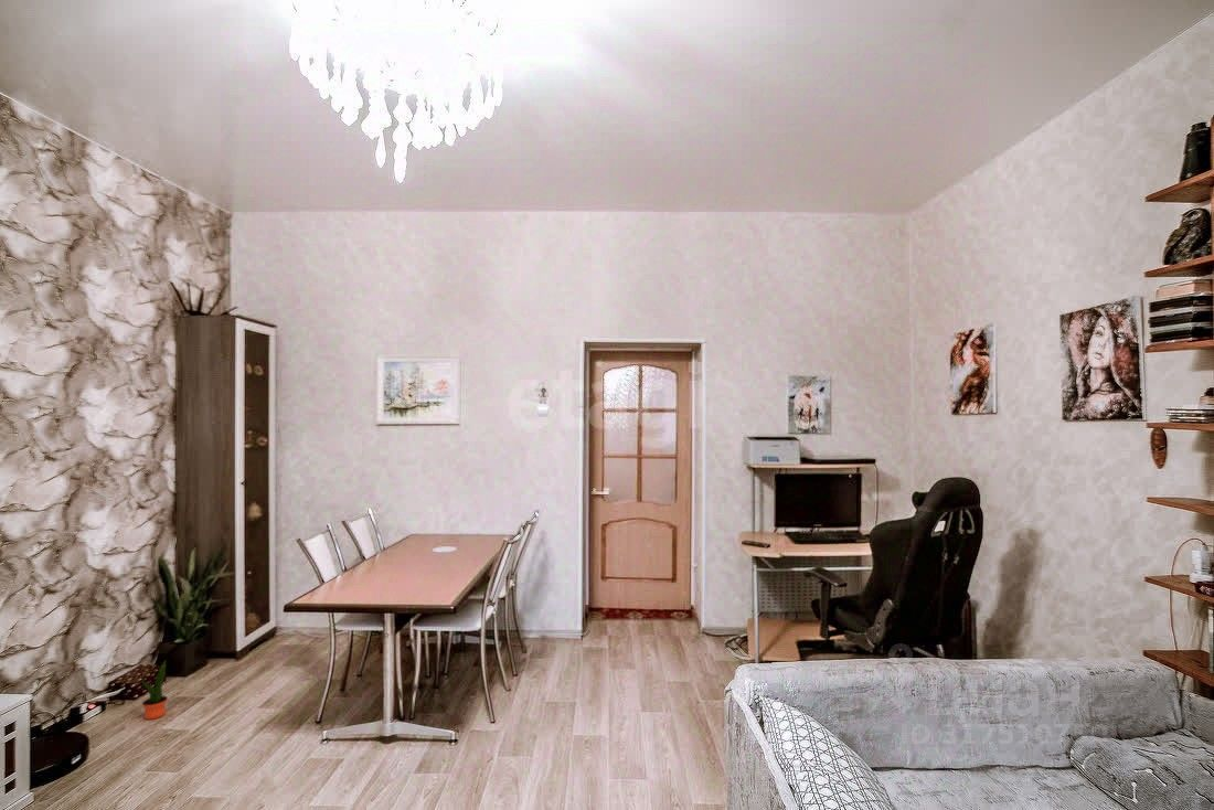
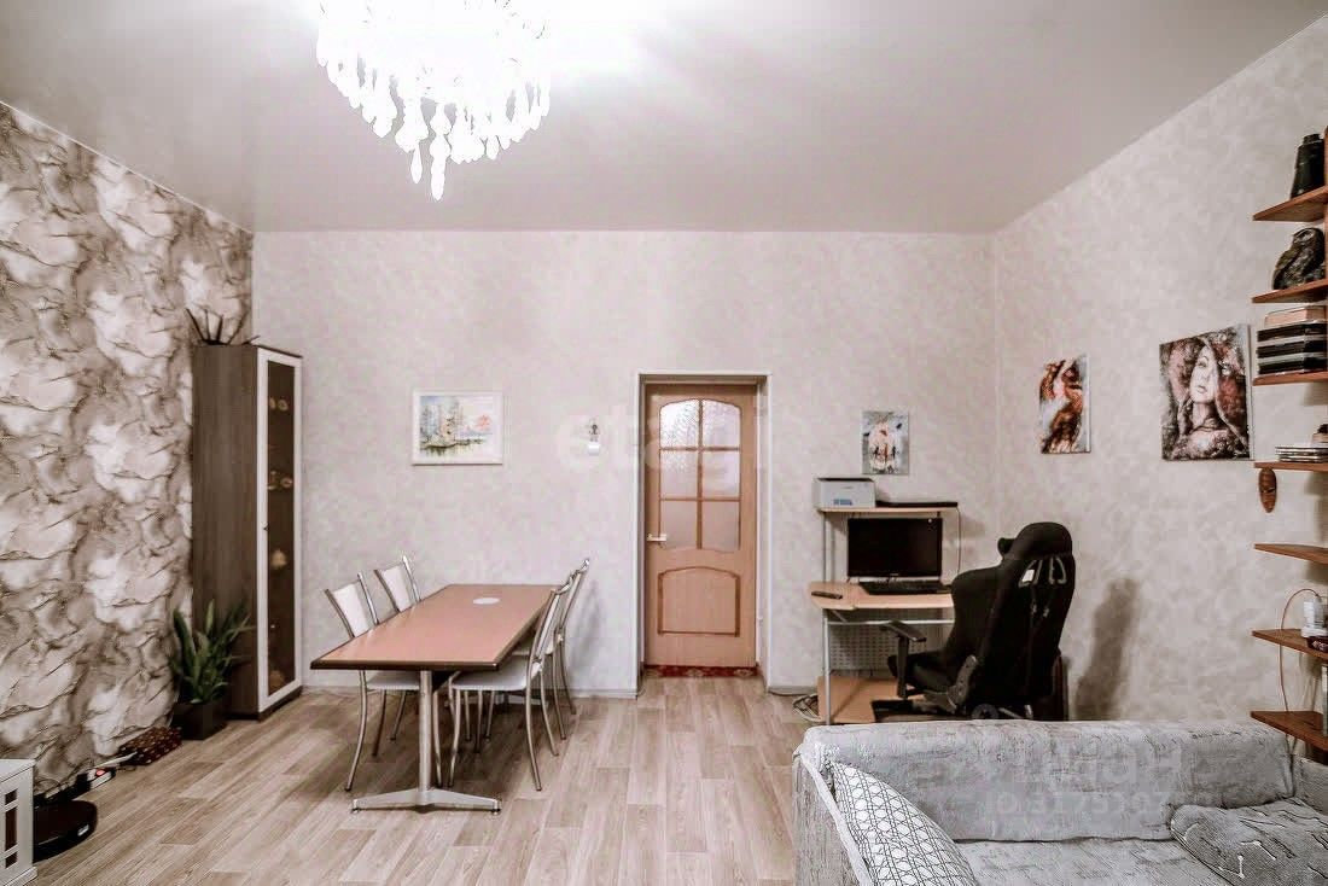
- potted plant (156, 689)
